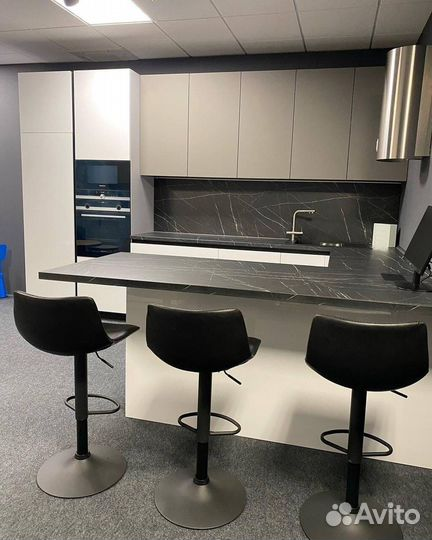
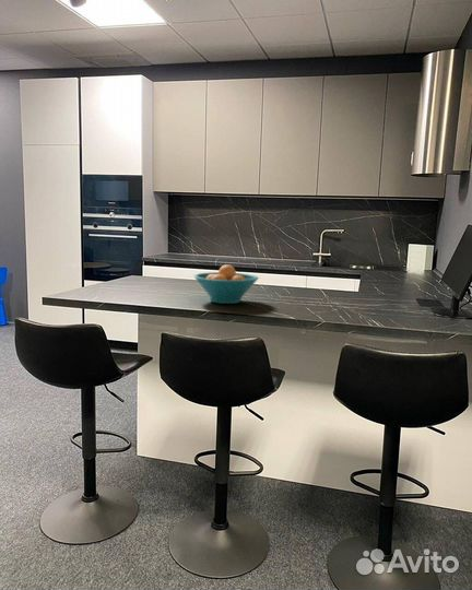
+ fruit bowl (226, 283)
